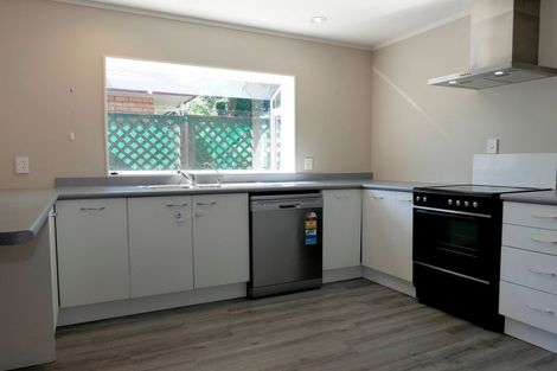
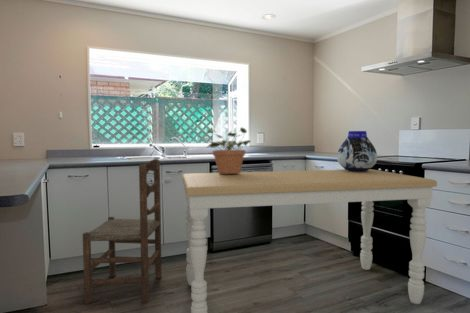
+ dining chair (127, 224)
+ potted plant (226, 151)
+ vase (356, 151)
+ dining table (294, 204)
